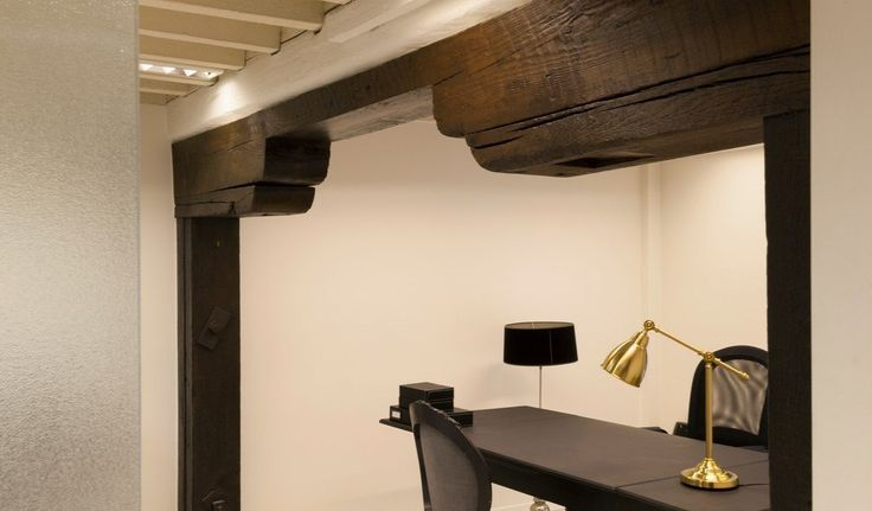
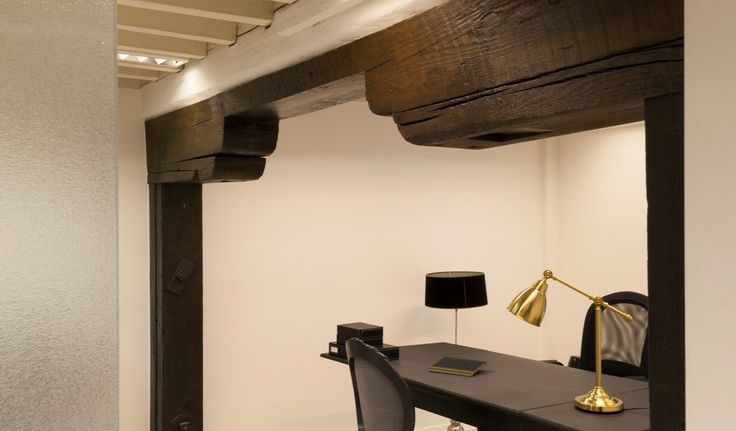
+ notepad (457, 366)
